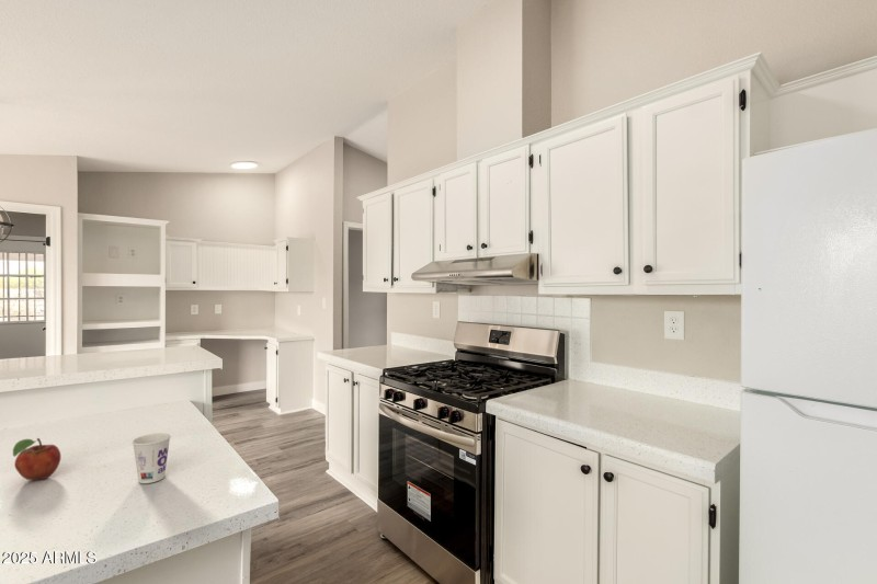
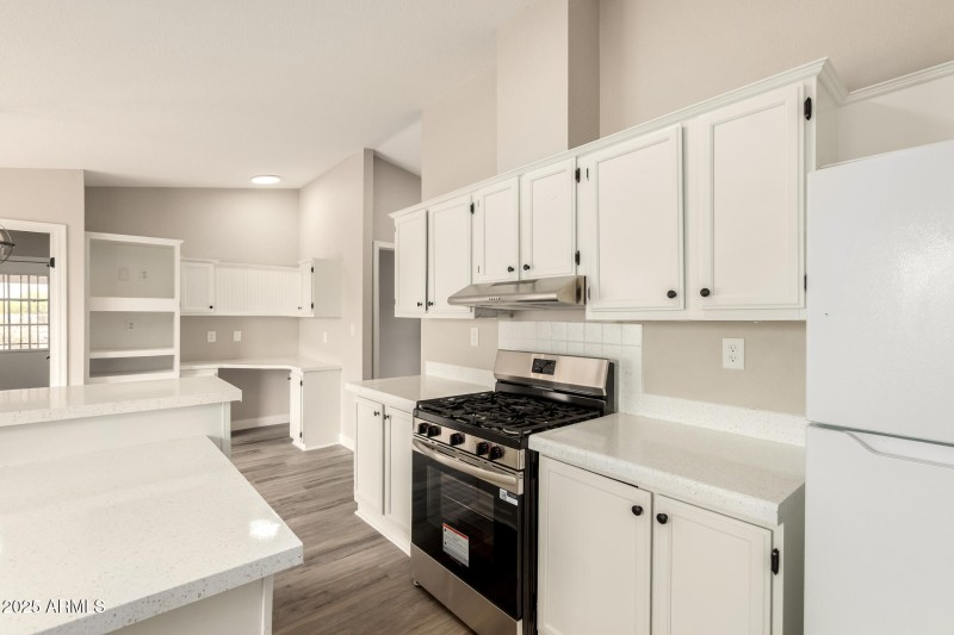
- fruit (35, 458)
- cup (151, 458)
